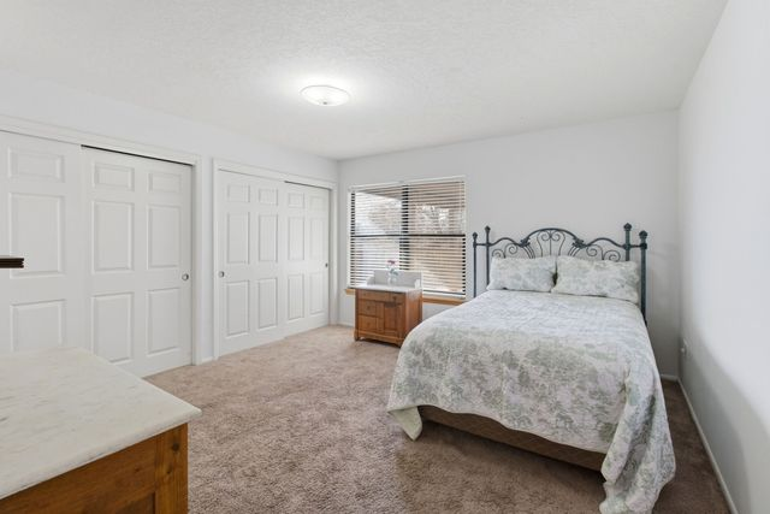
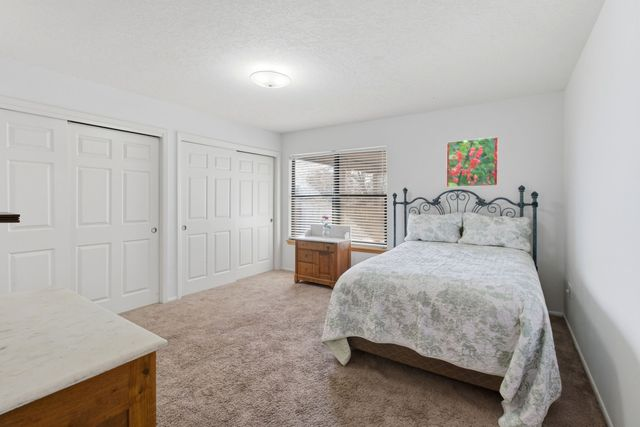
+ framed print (471, 163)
